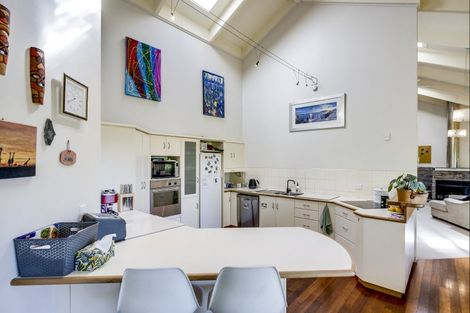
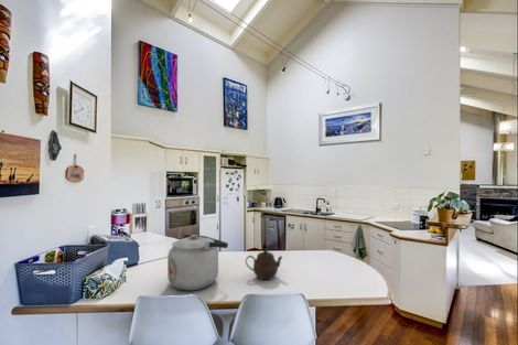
+ teapot (263, 262)
+ kettle (192, 257)
